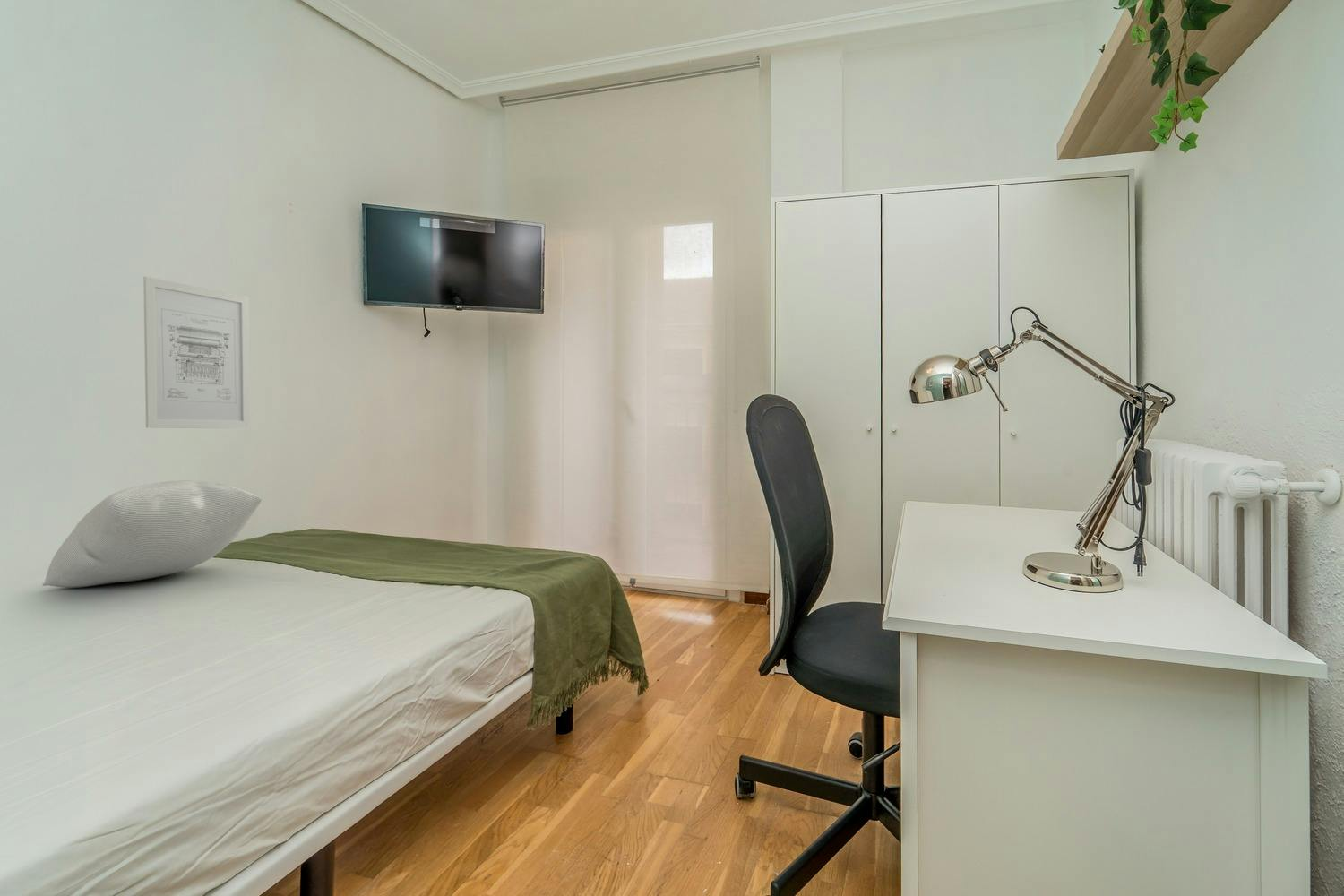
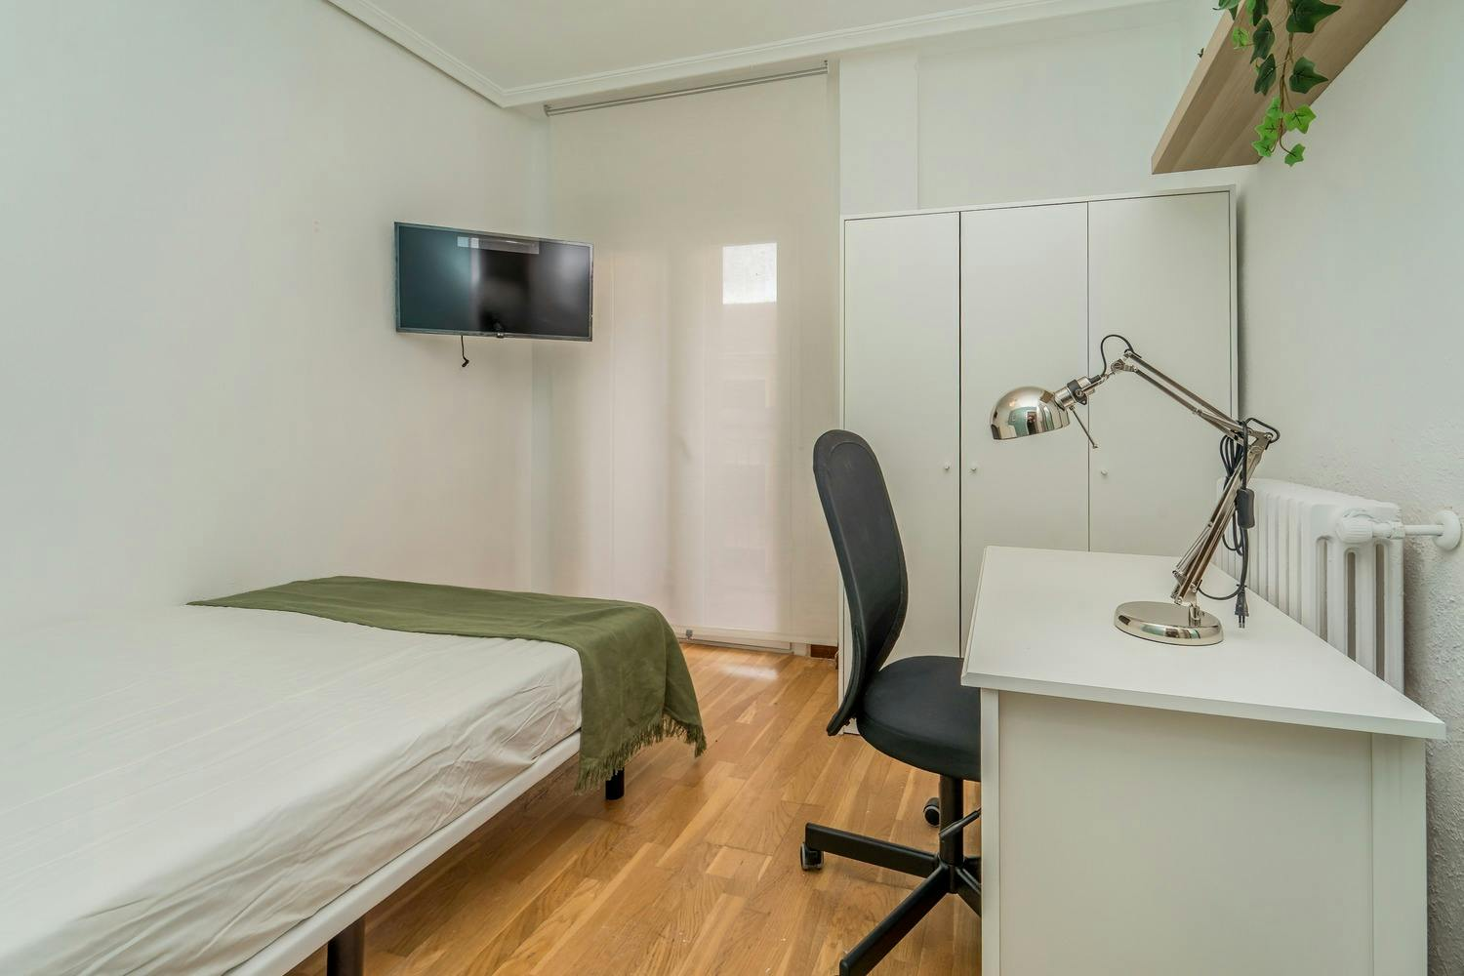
- wall art (201, 358)
- pillow (158, 530)
